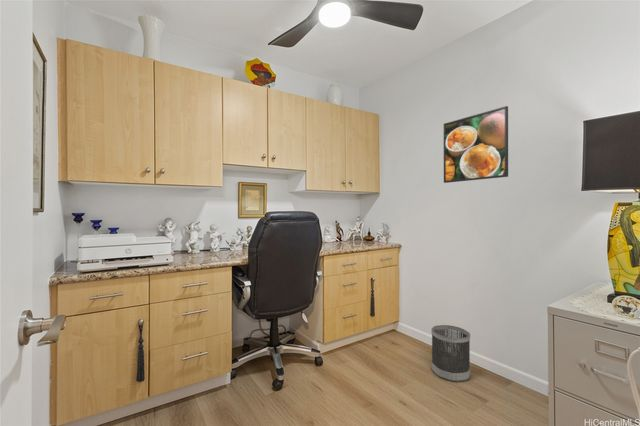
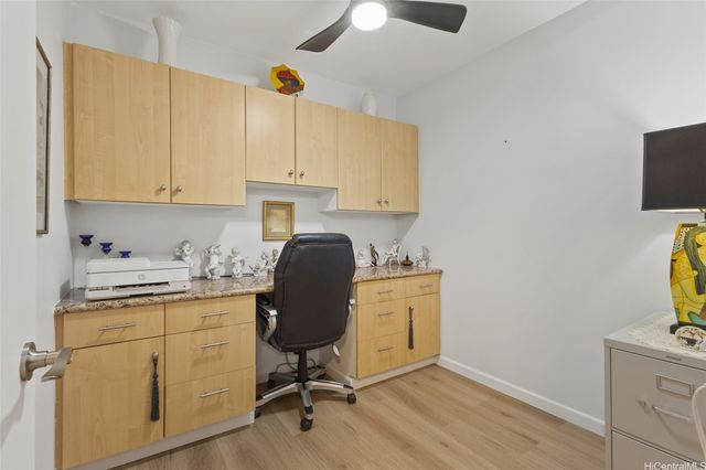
- wastebasket (450, 352)
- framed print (473, 147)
